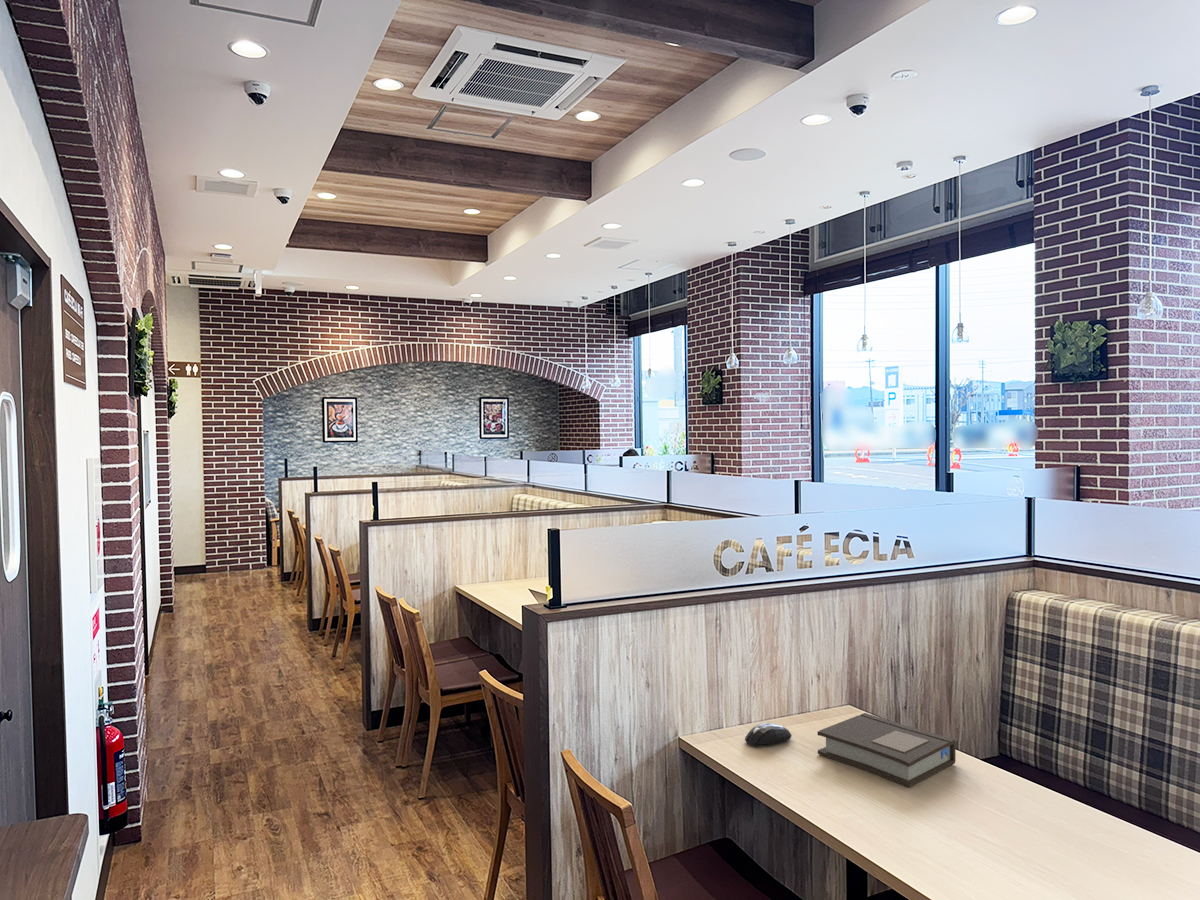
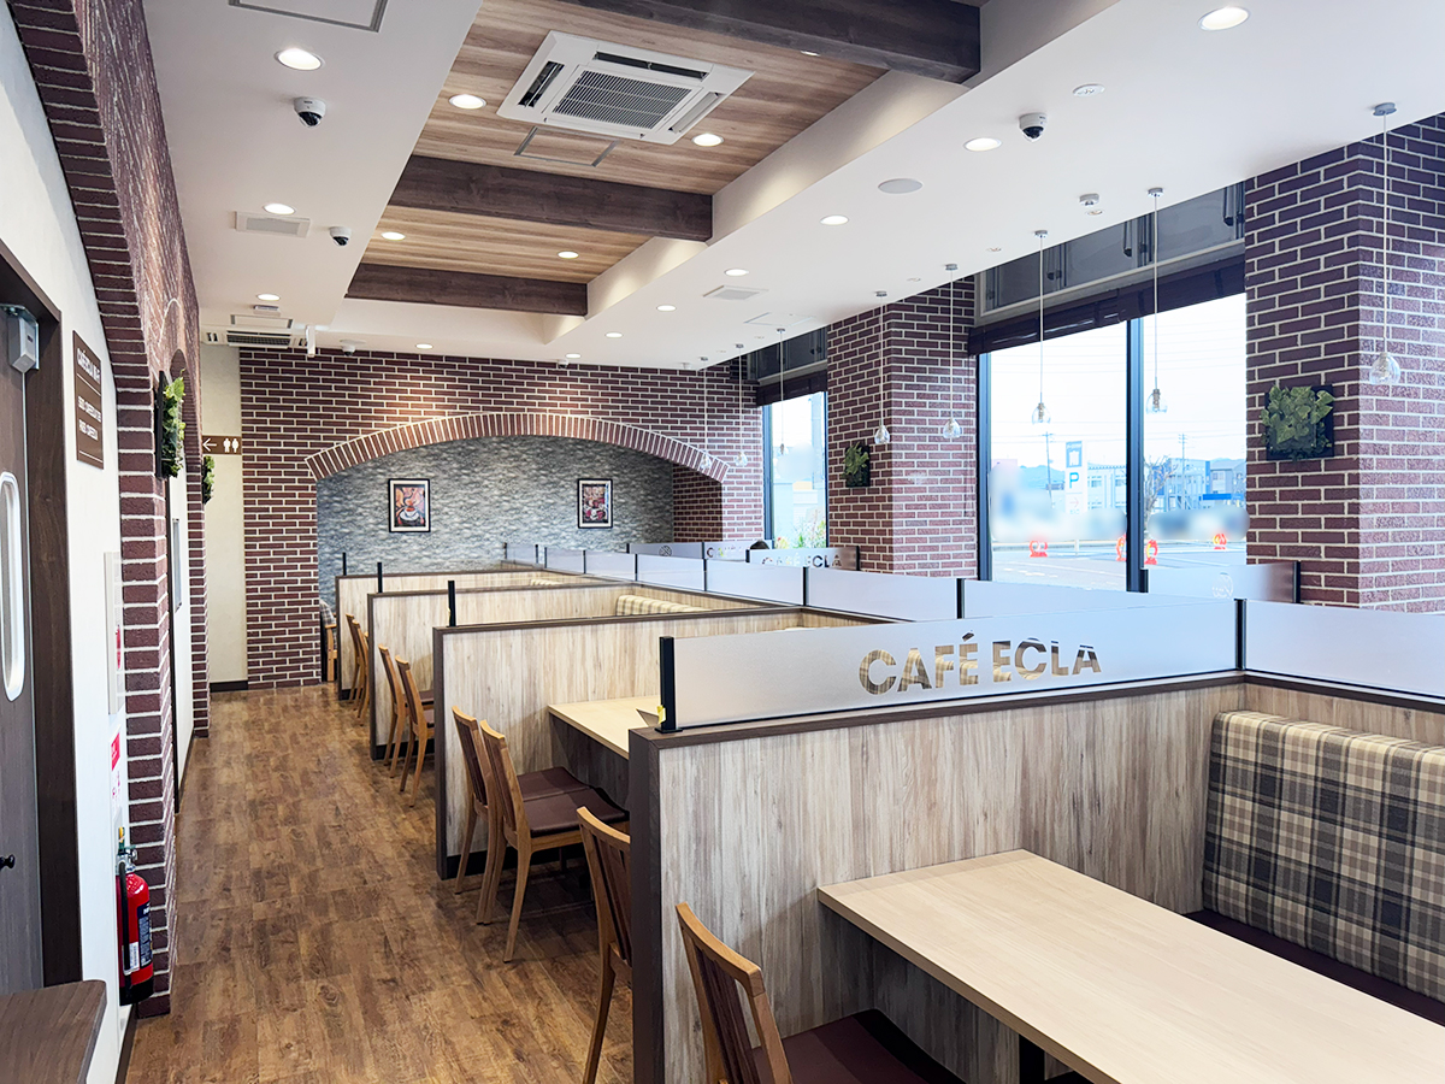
- mouse (769, 732)
- book (885, 746)
